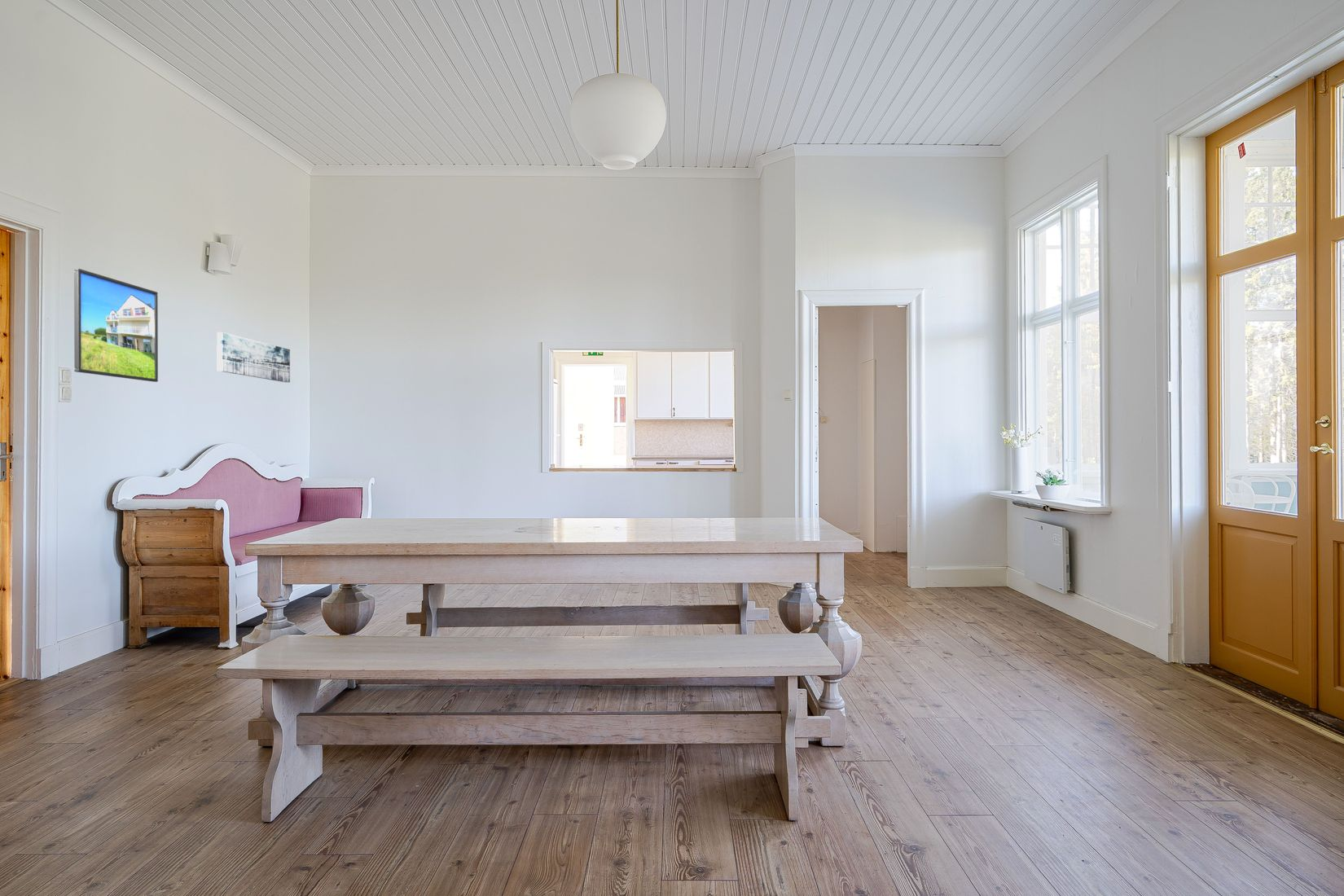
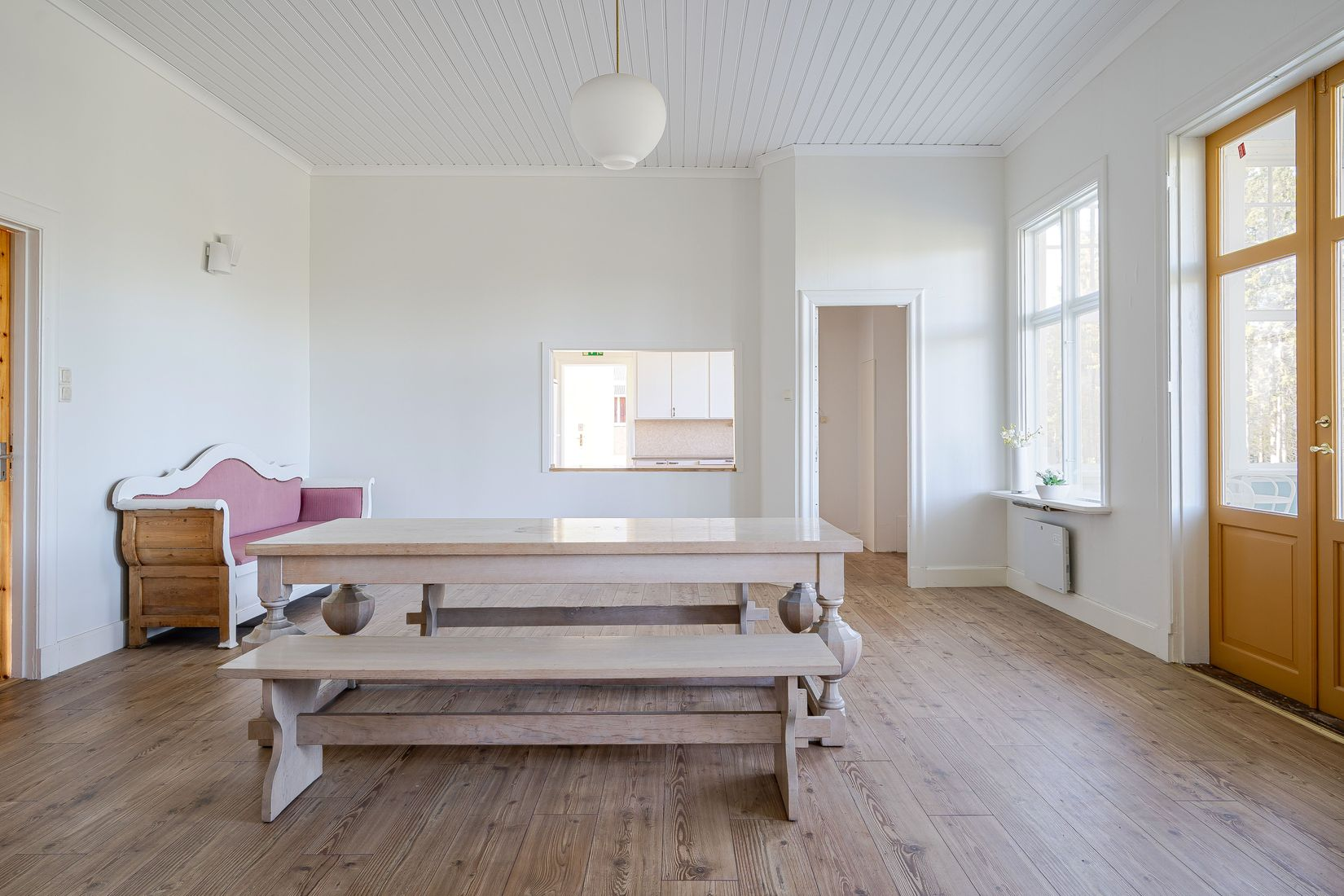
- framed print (119, 329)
- wall art (256, 359)
